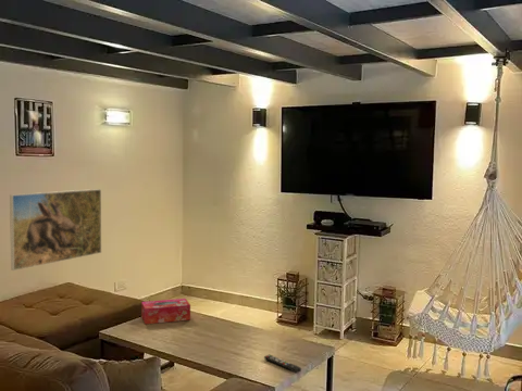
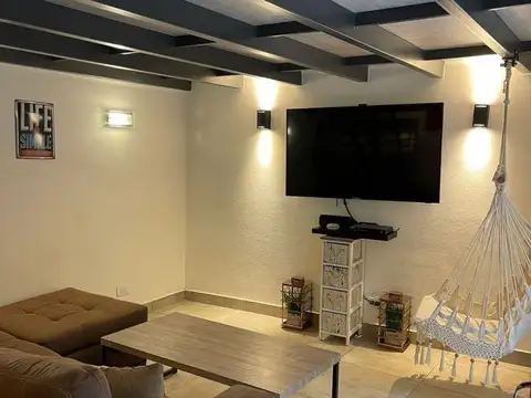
- remote control (282, 363)
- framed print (59, 226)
- tissue box (165, 311)
